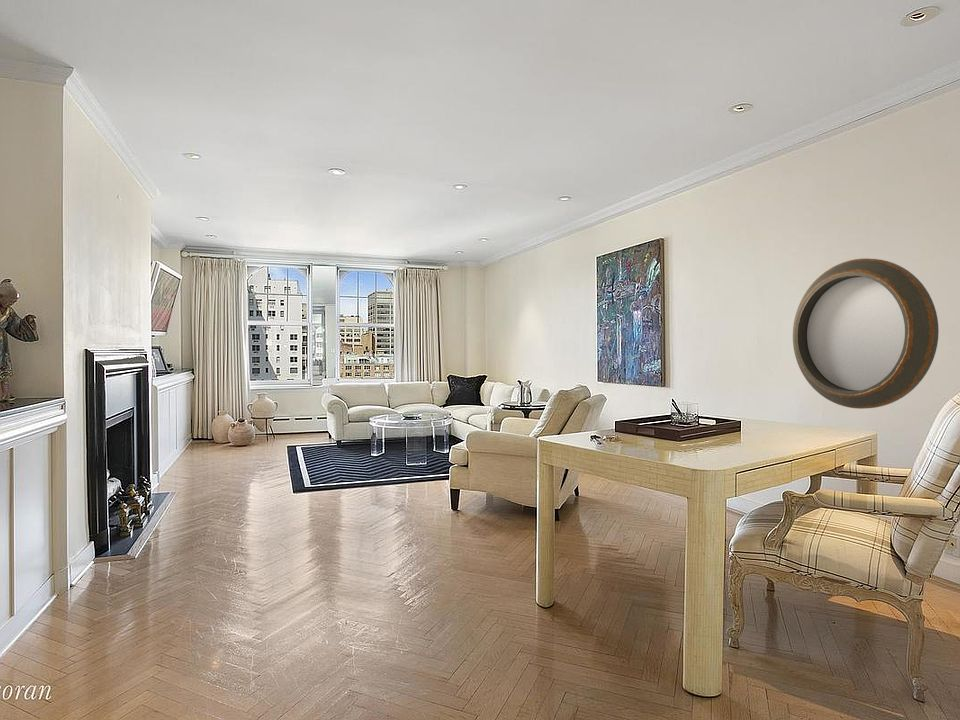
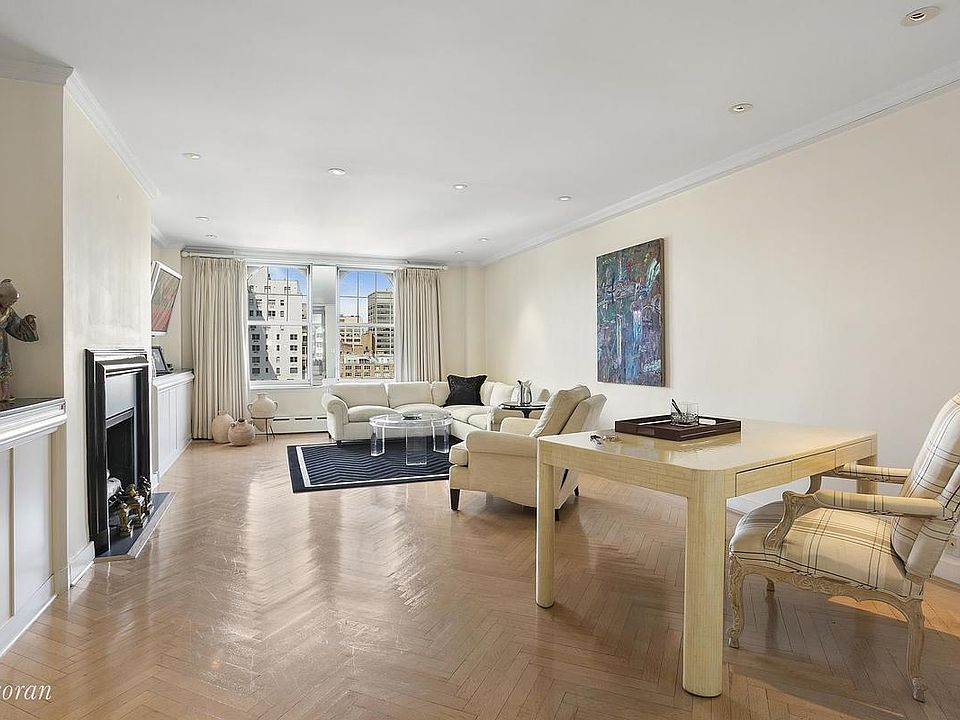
- home mirror (852, 333)
